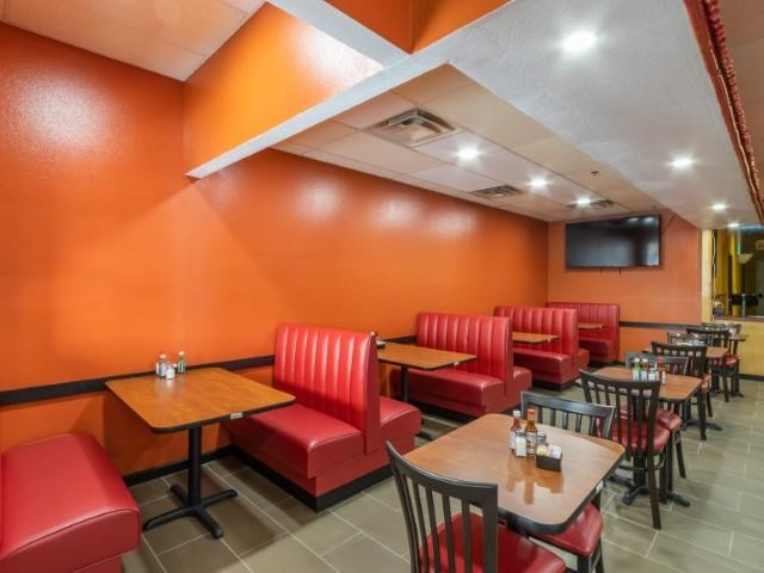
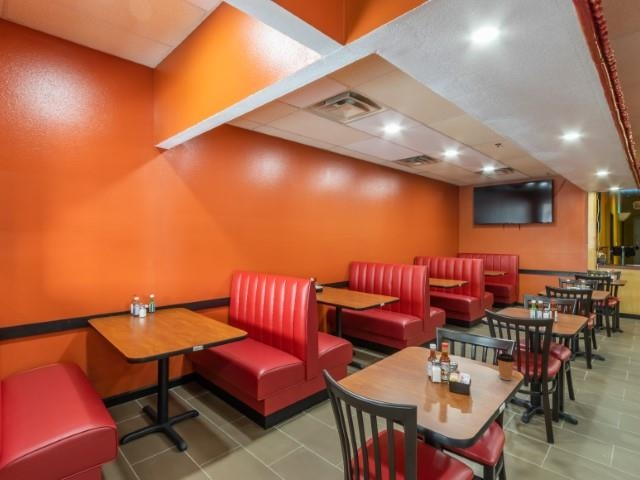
+ coffee cup (505, 366)
